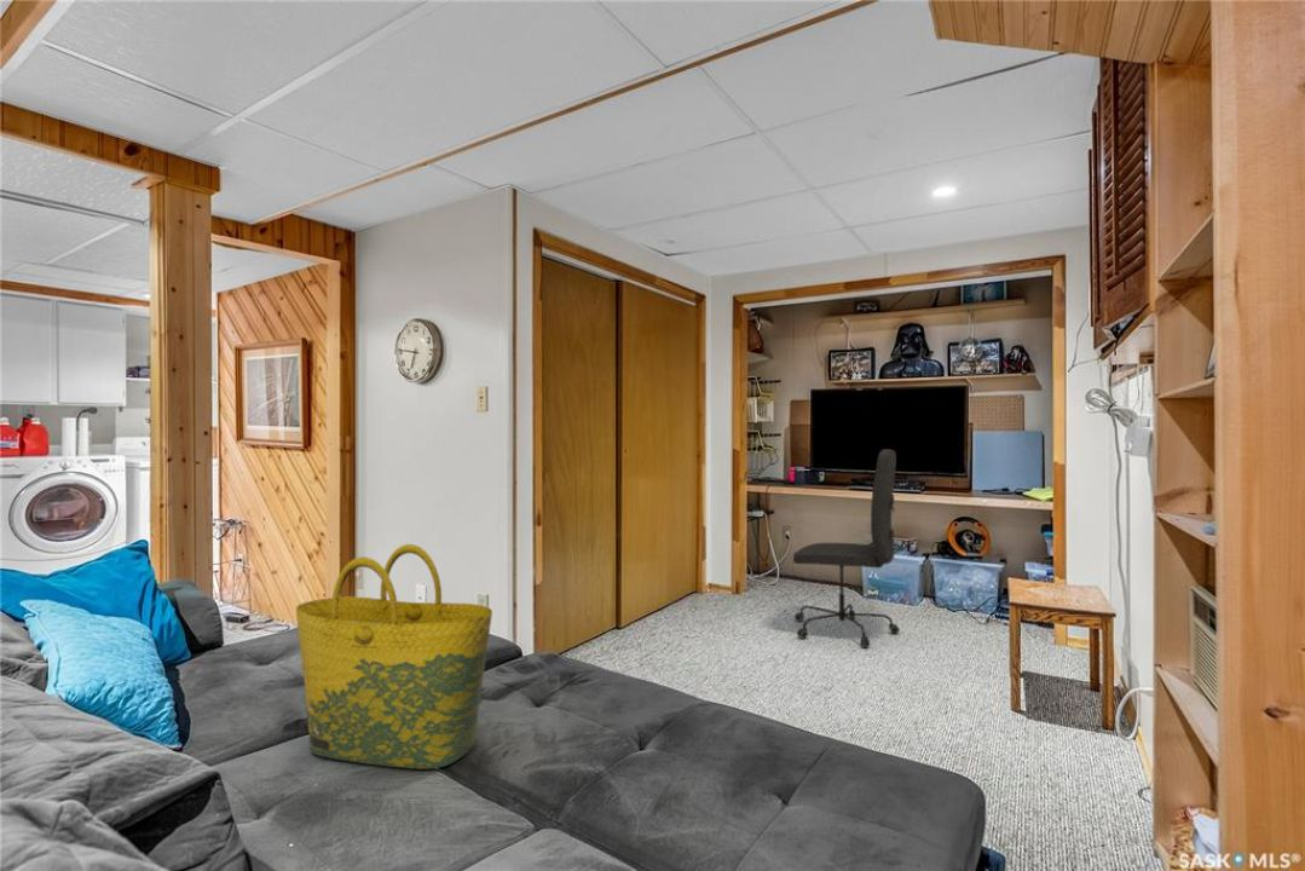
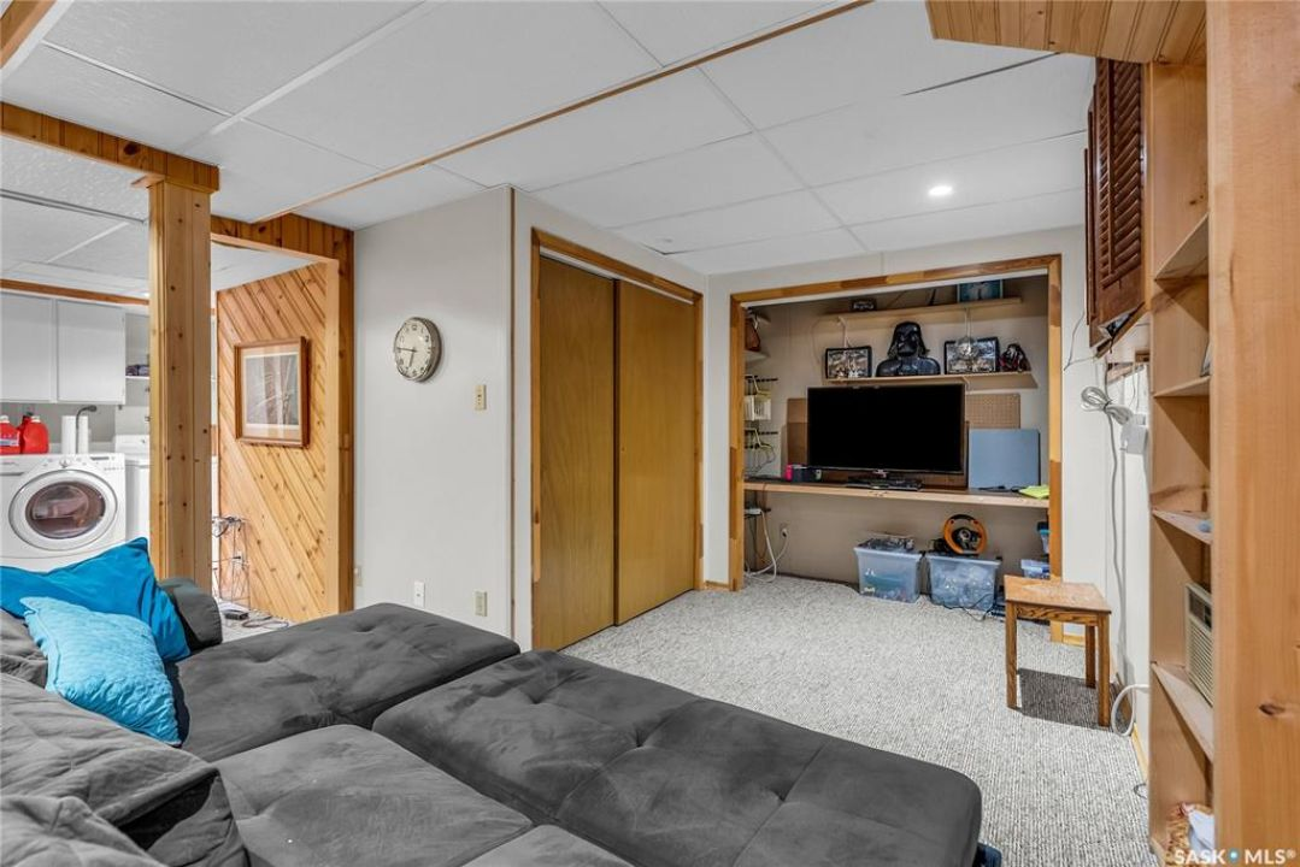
- tote bag (389, 647)
- office chair (844, 543)
